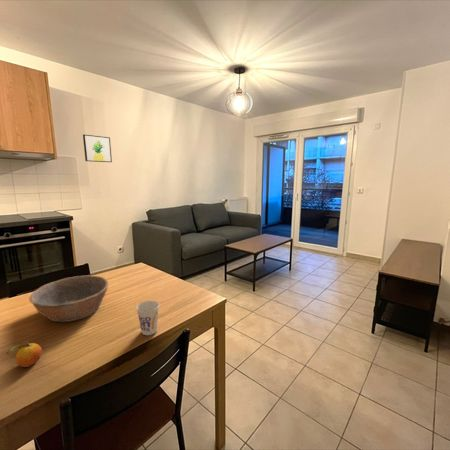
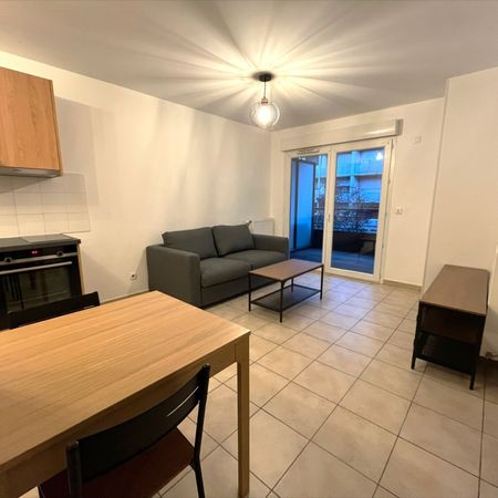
- fruit (22, 350)
- bowl (73, 298)
- cup (148, 318)
- wall art (97, 149)
